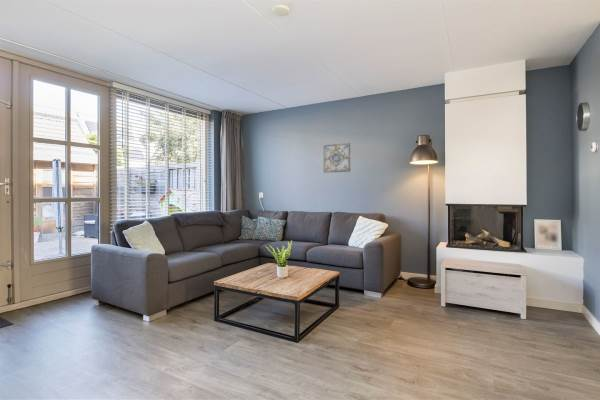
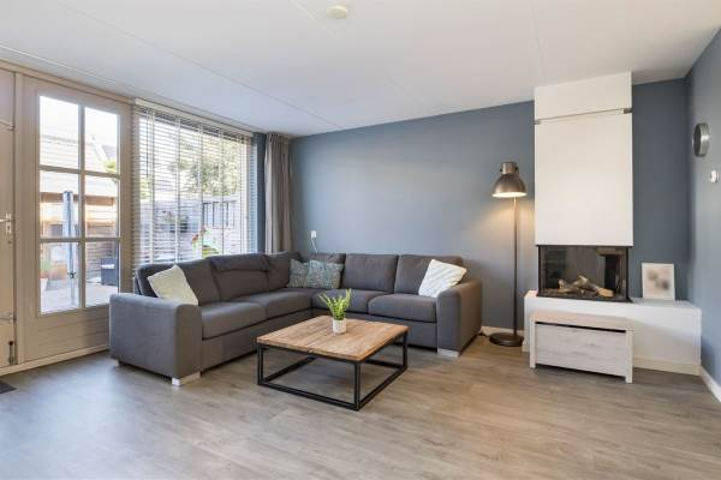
- wall art (336, 158)
